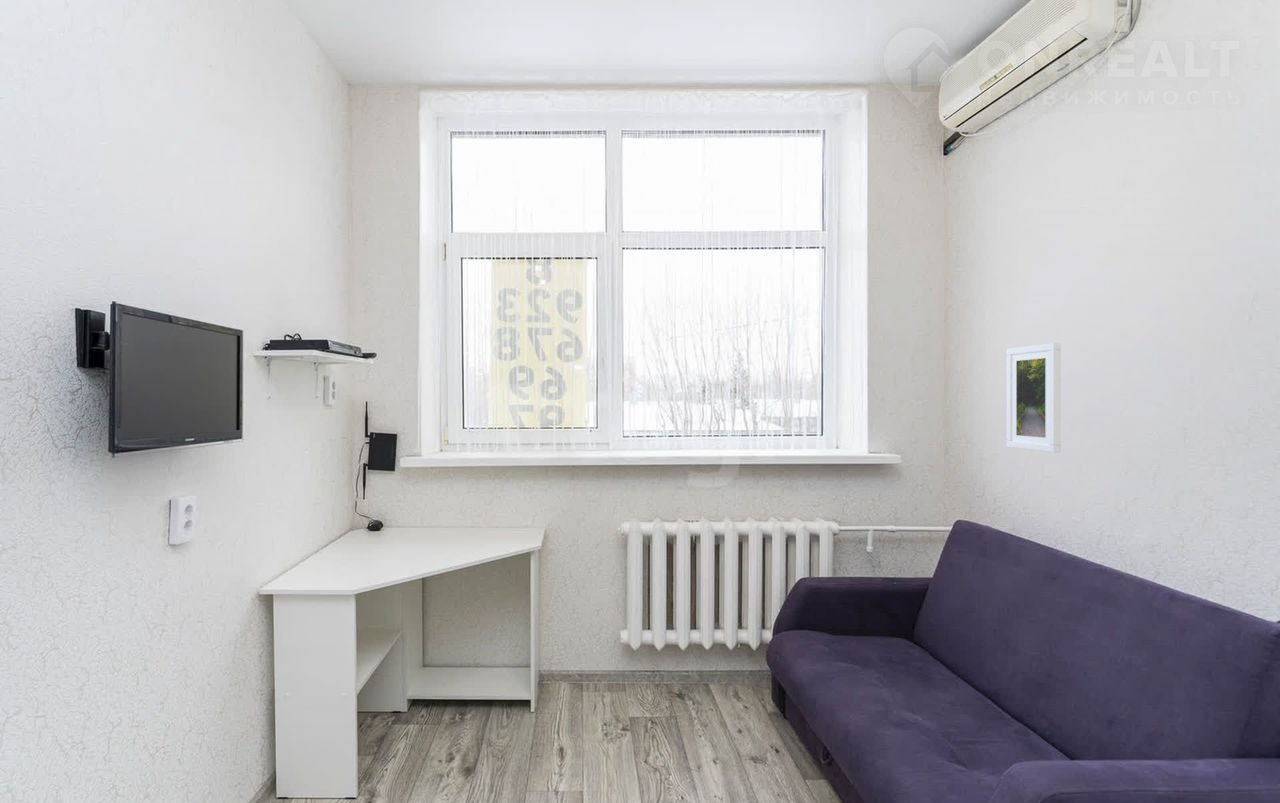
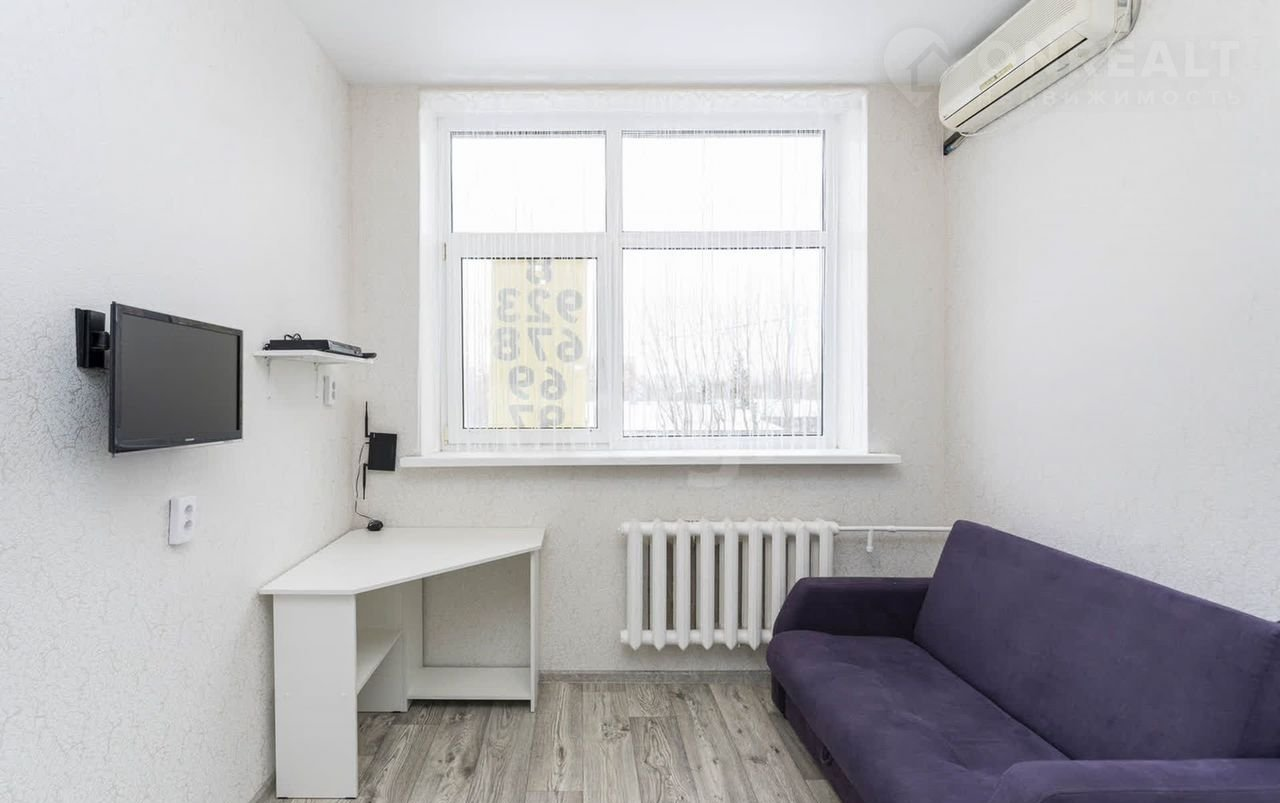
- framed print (1031, 397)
